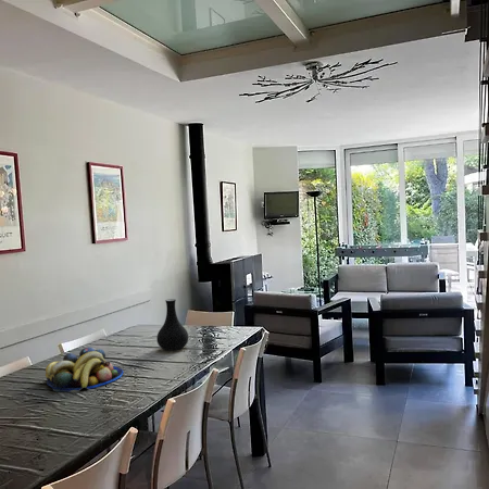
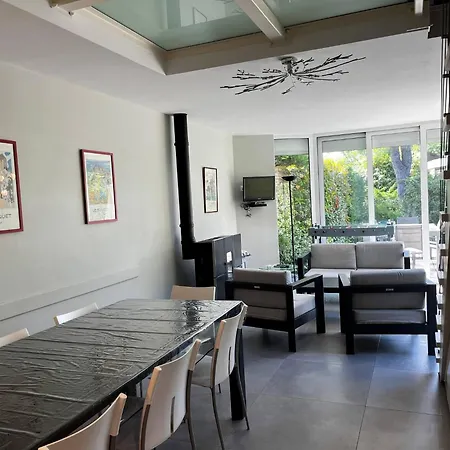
- vase (172, 324)
- fruit bowl (85, 364)
